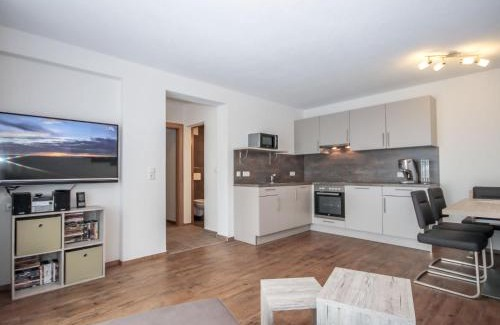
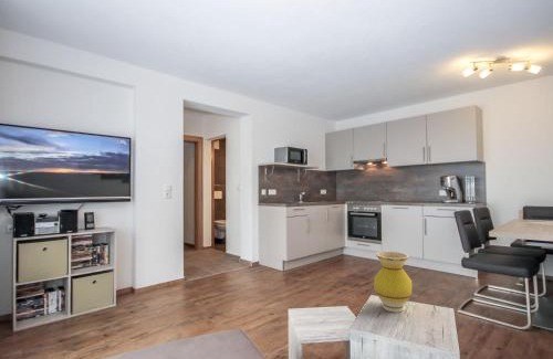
+ vase (393, 281)
